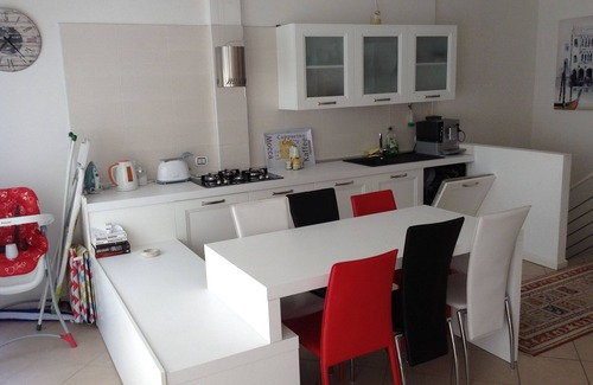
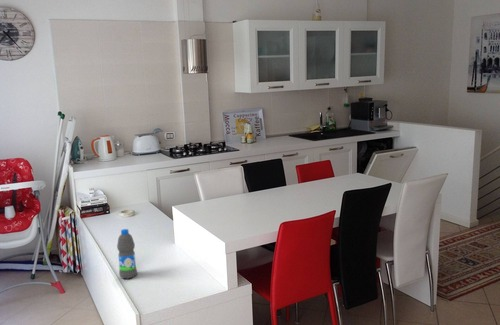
+ water bottle (126, 253)
